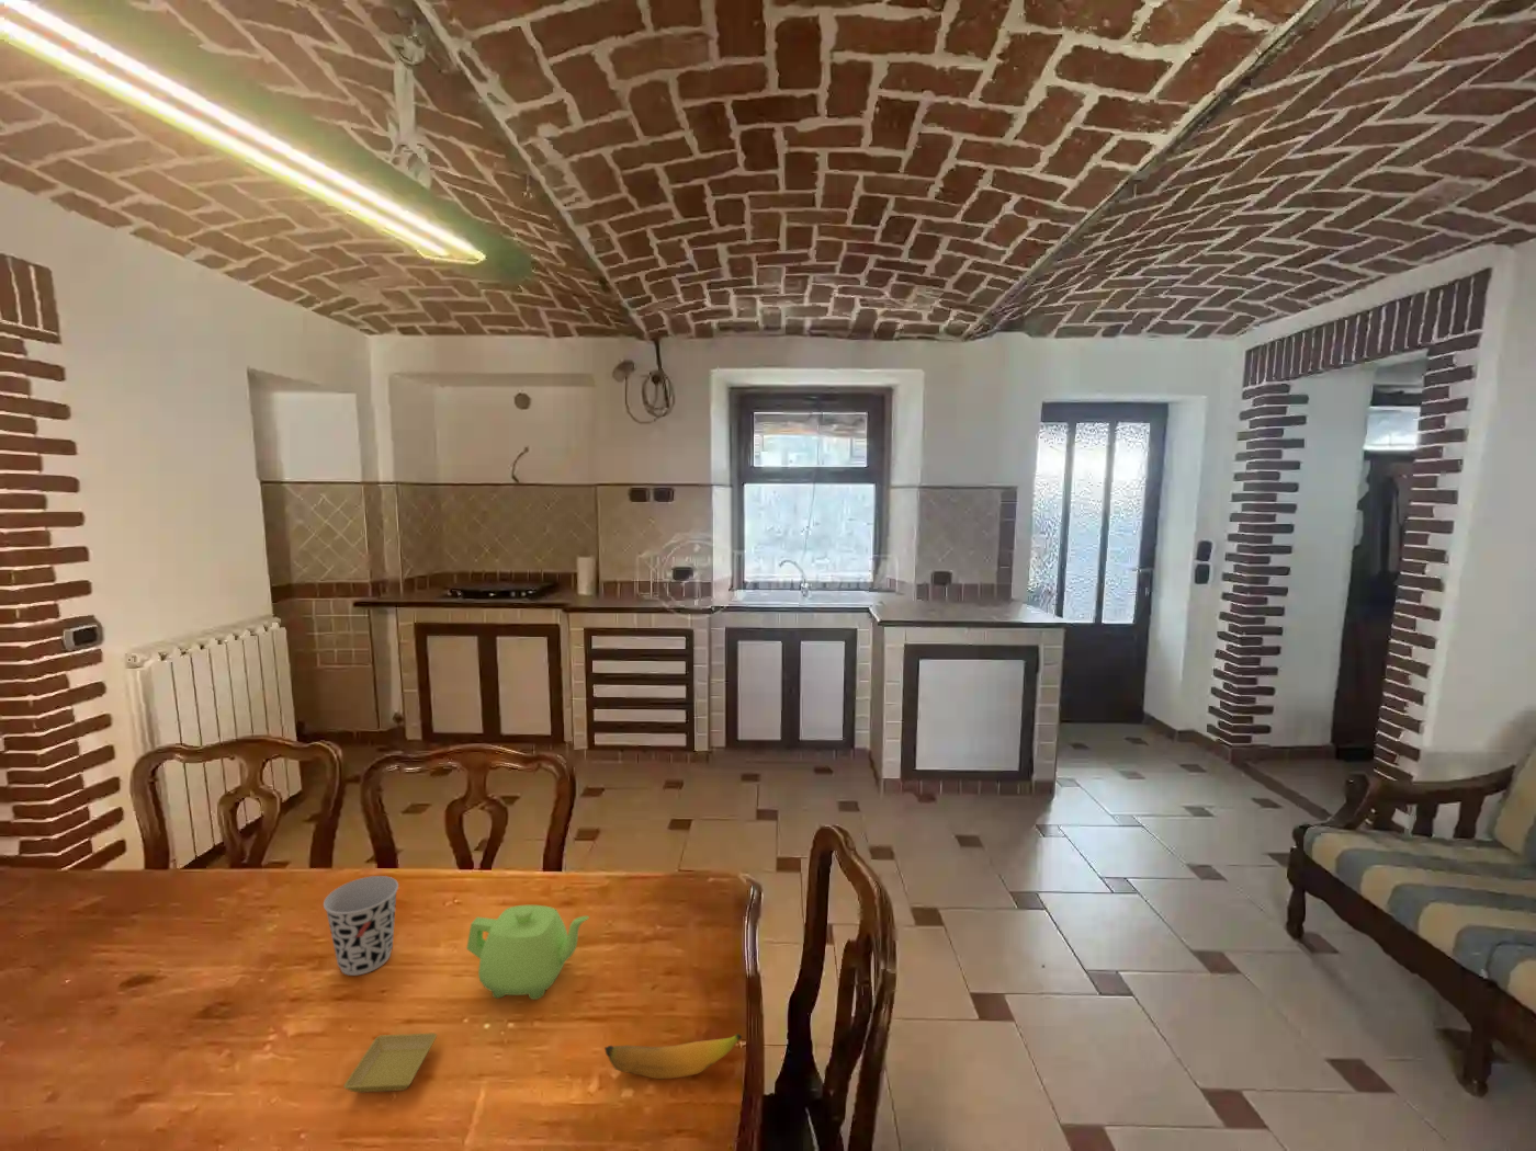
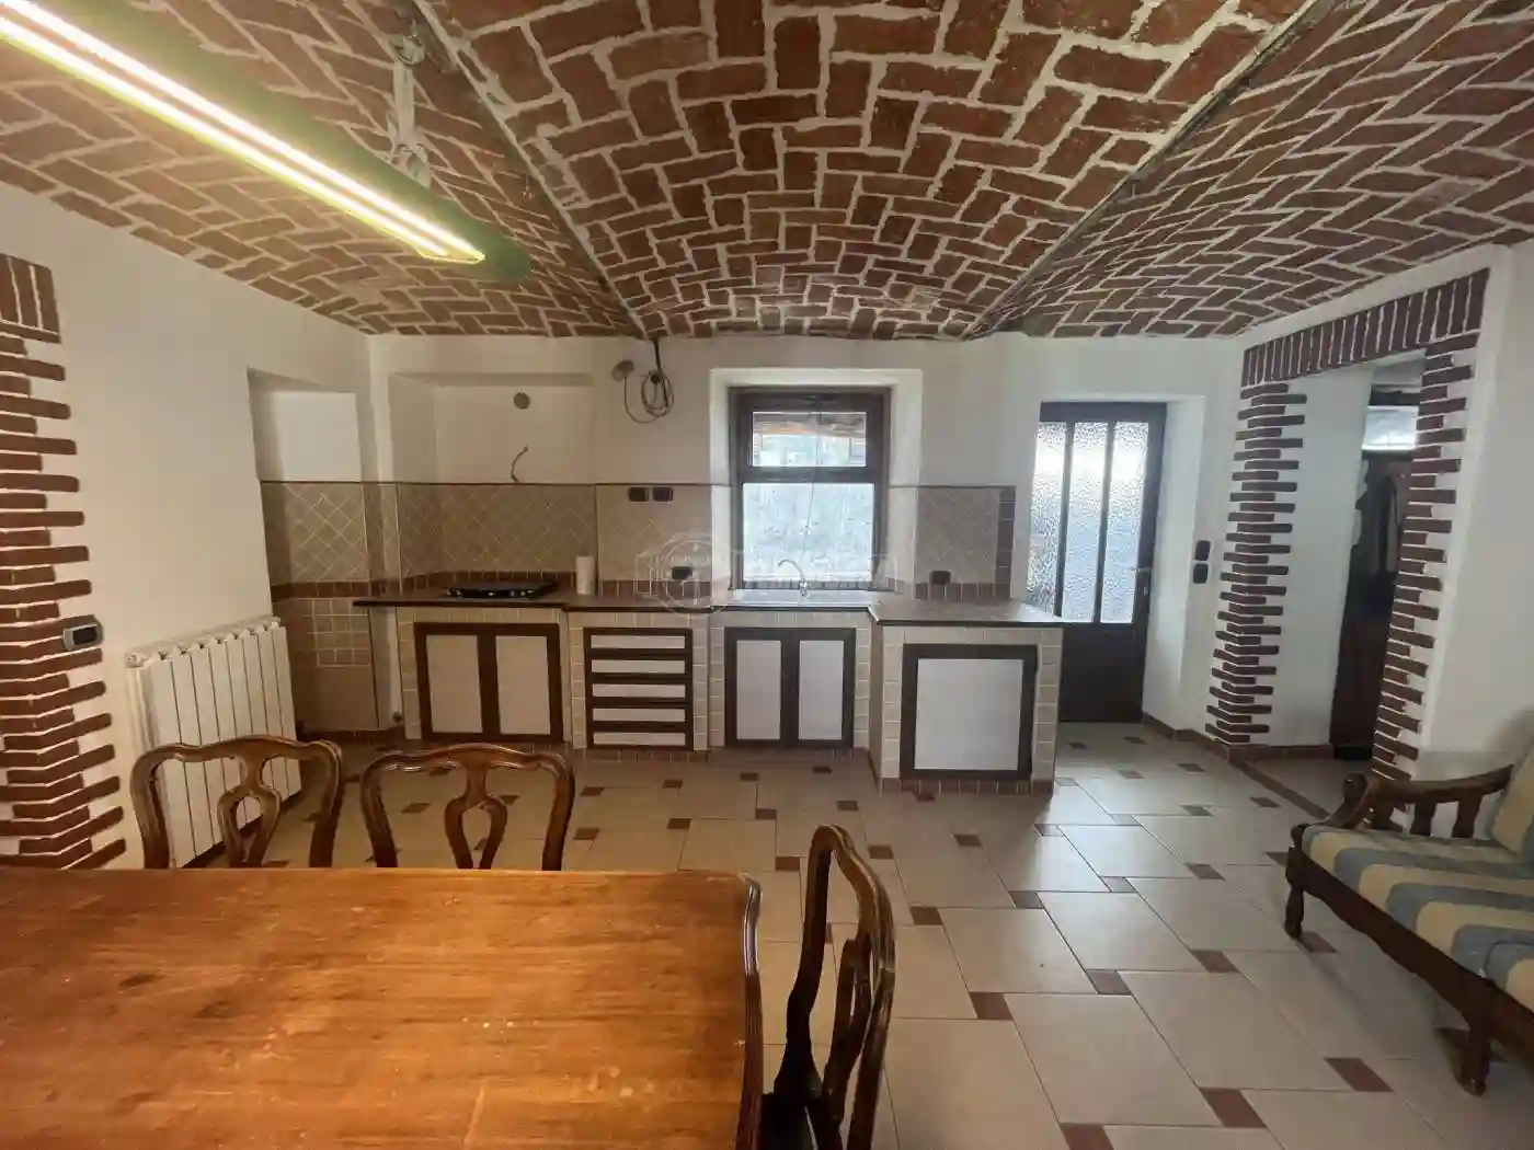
- teapot (529, 945)
- banana (672, 1052)
- saucer (393, 1064)
- cup (363, 926)
